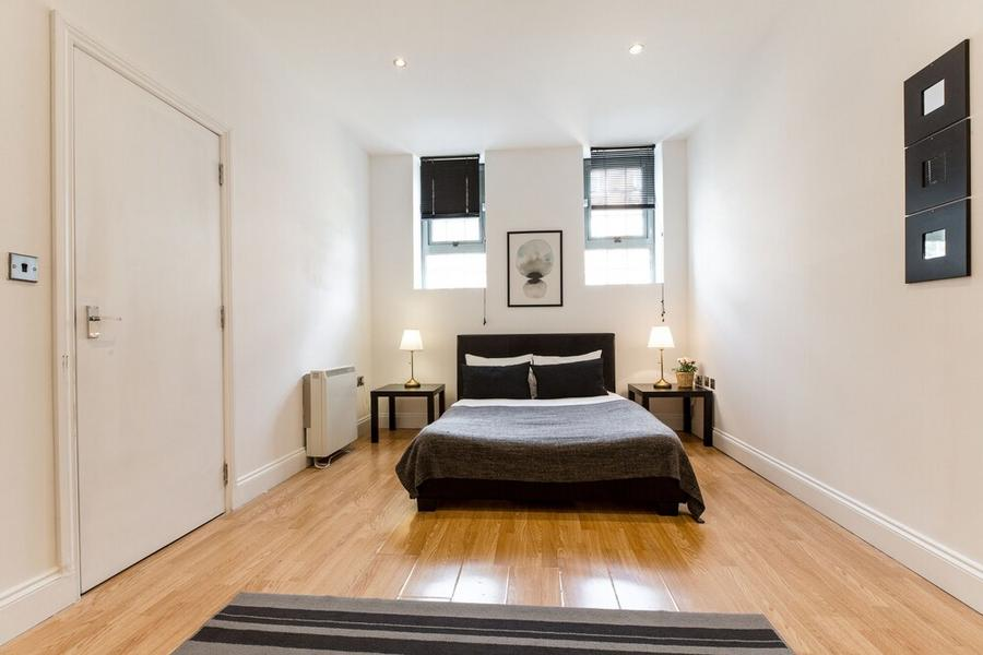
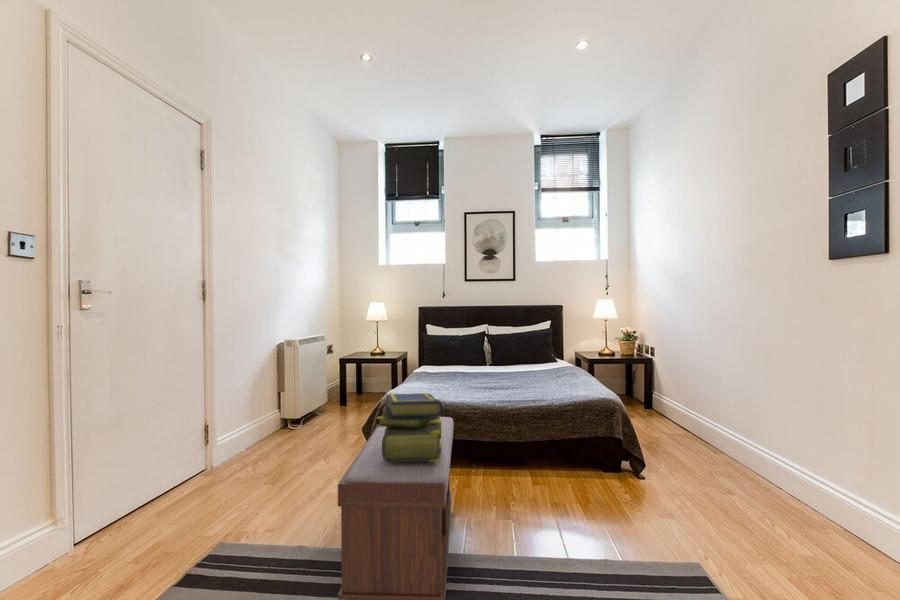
+ stack of books (411, 422)
+ bench (408, 493)
